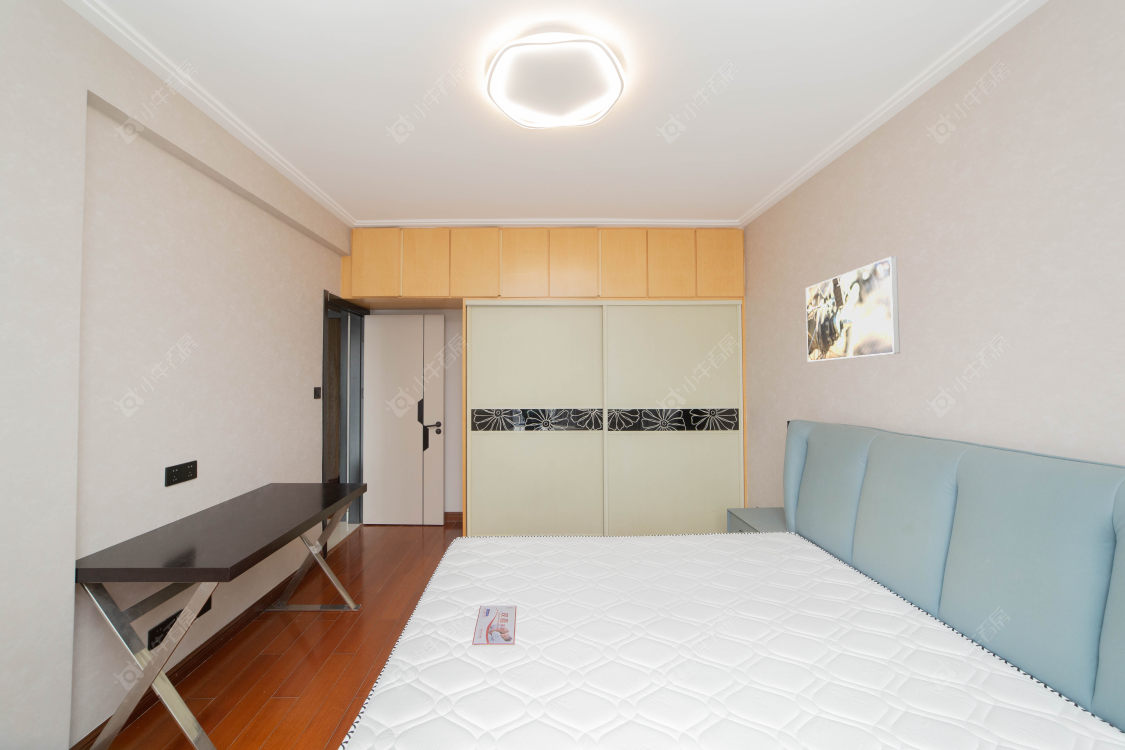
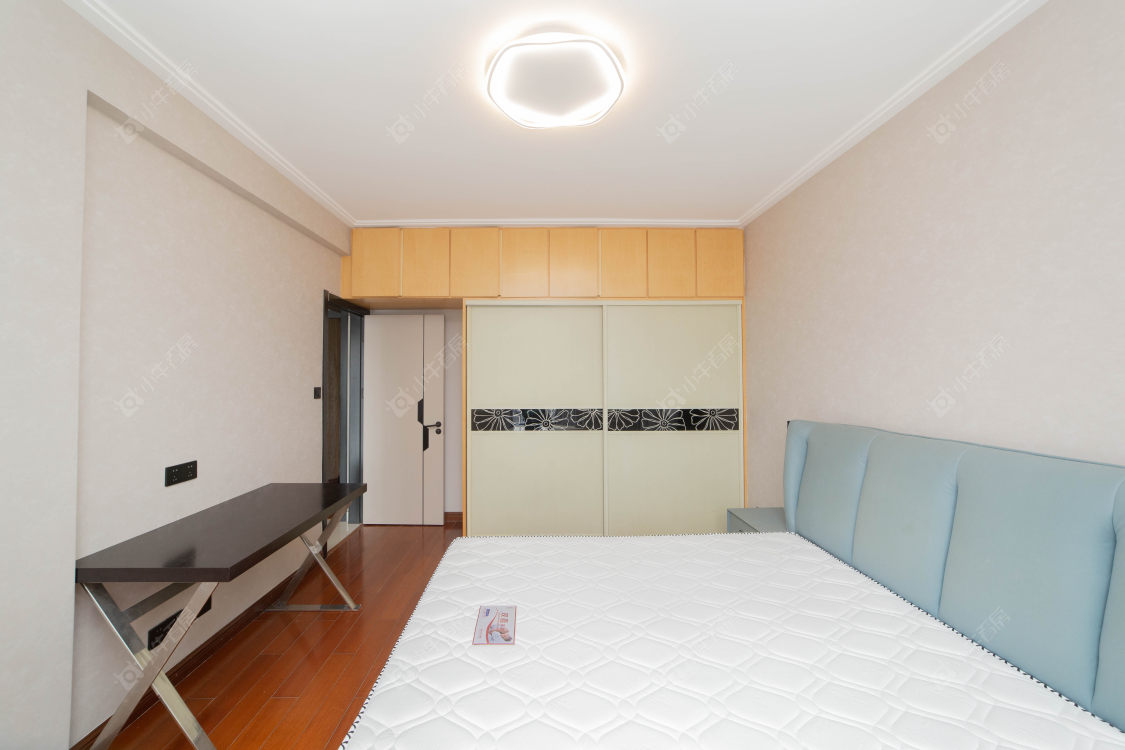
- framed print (846, 316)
